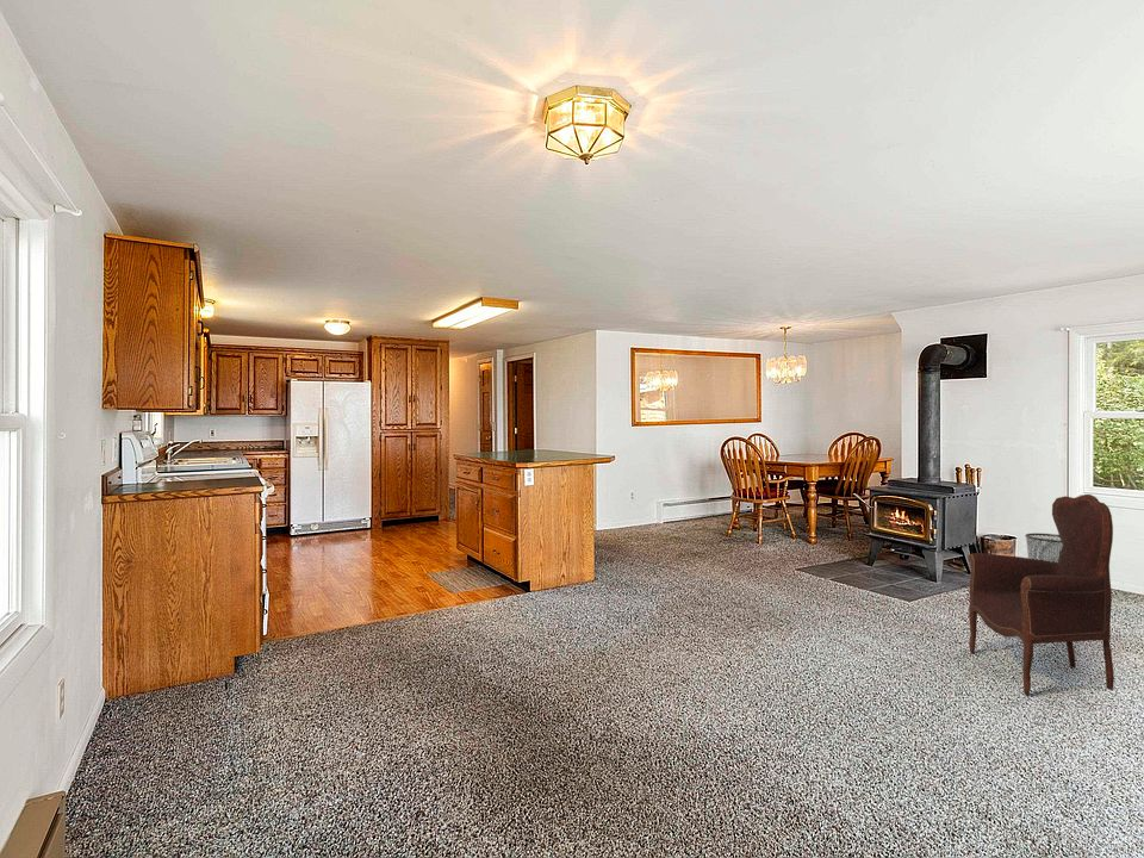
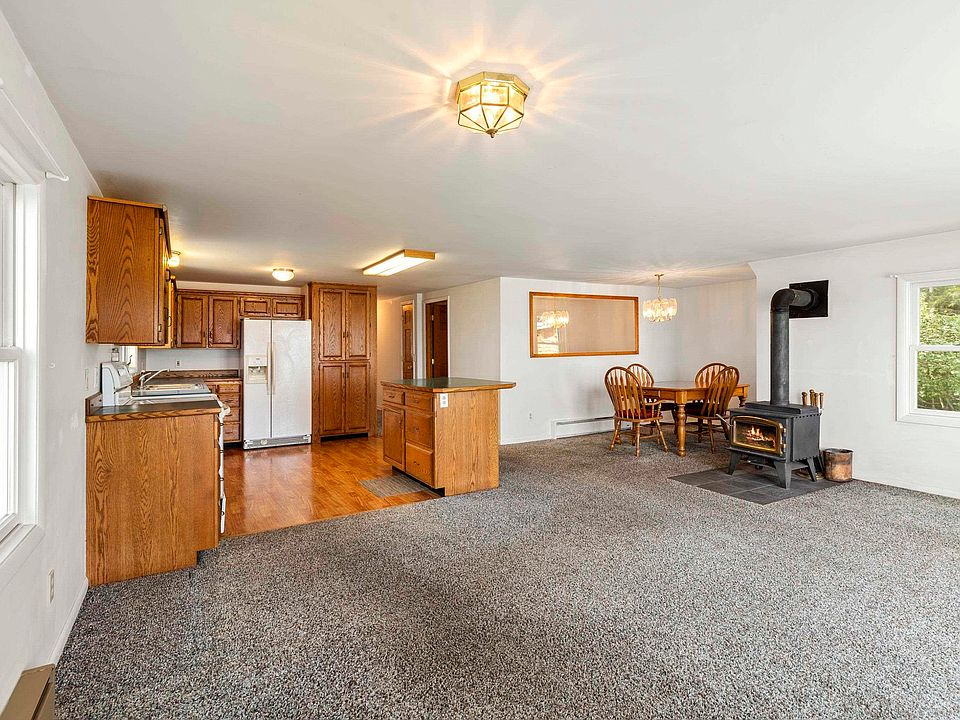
- armchair (1043, 584)
- waste bin (1049, 558)
